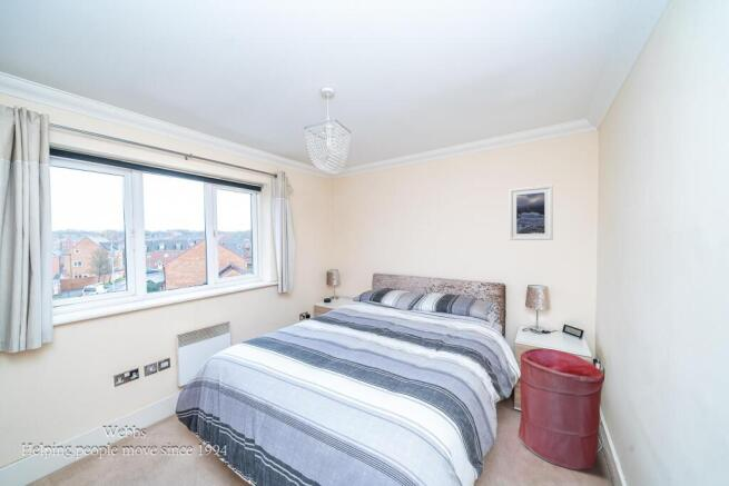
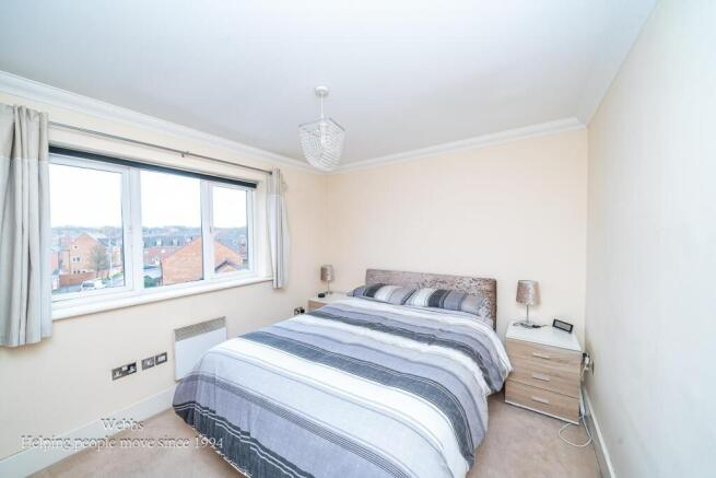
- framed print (530, 214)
- laundry hamper (558, 401)
